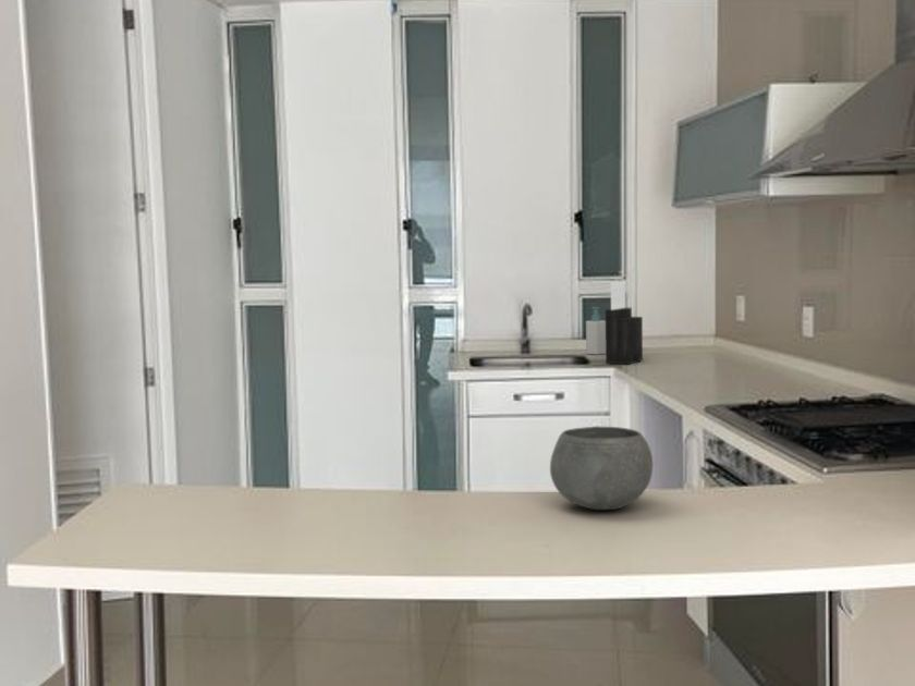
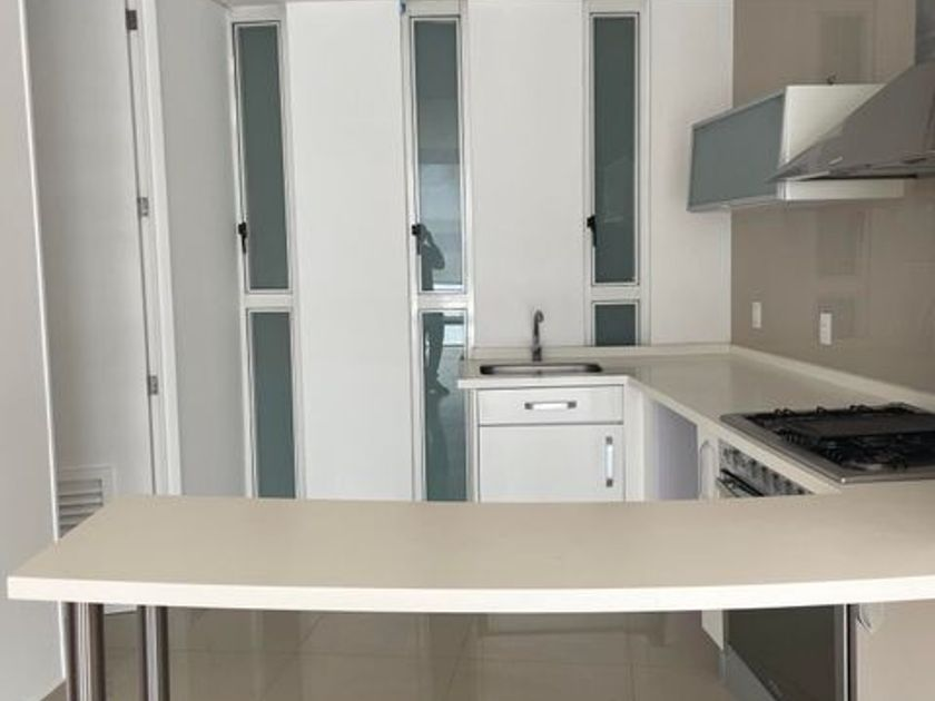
- bowl (601, 469)
- soap bottle (596, 330)
- knife block (626, 321)
